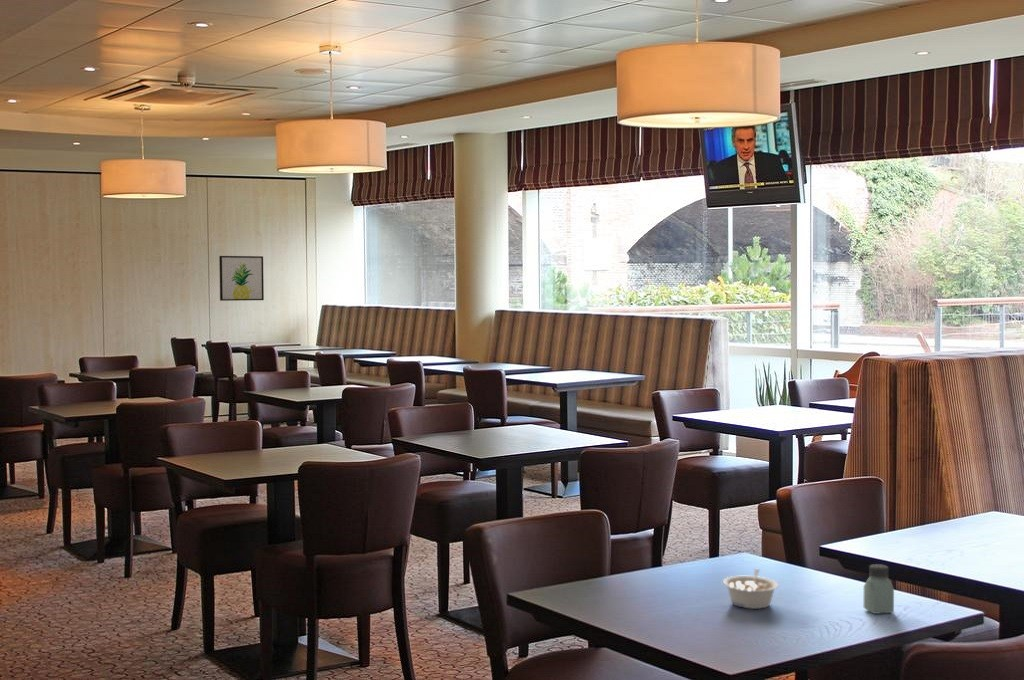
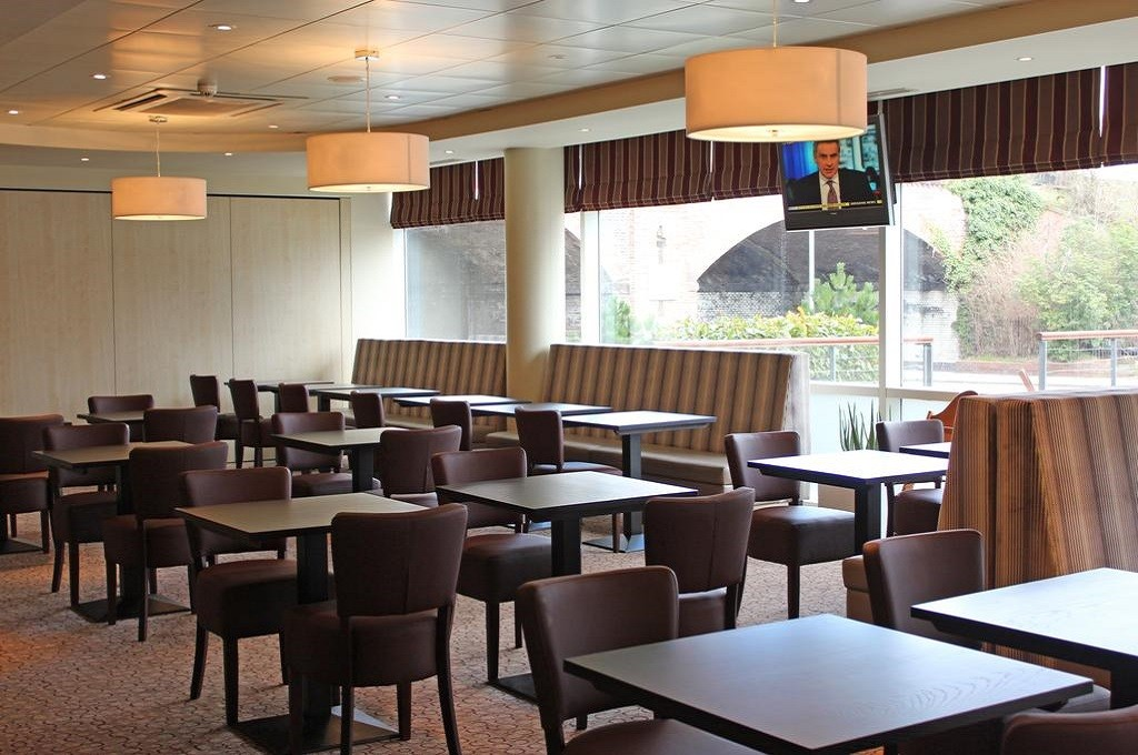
- wall art (241, 278)
- saltshaker (878, 588)
- legume (749, 590)
